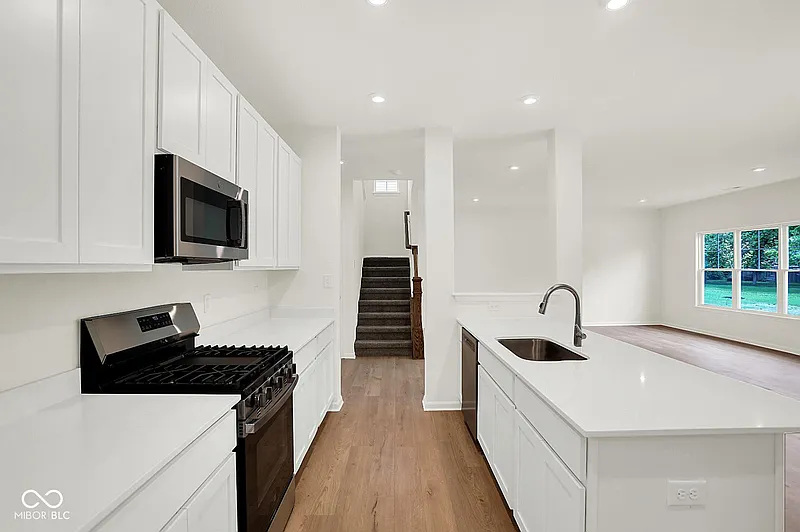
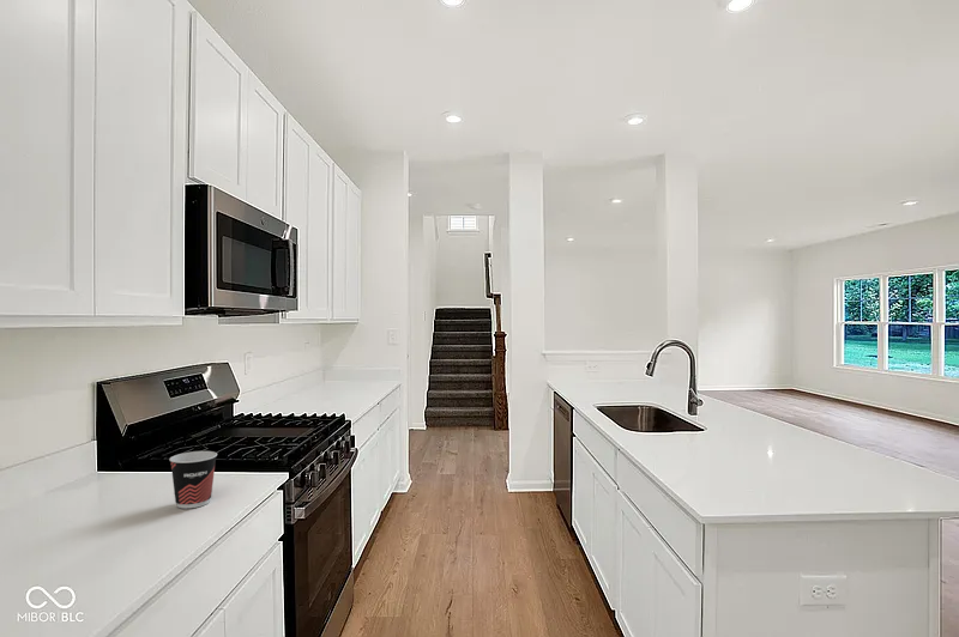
+ cup (193, 479)
